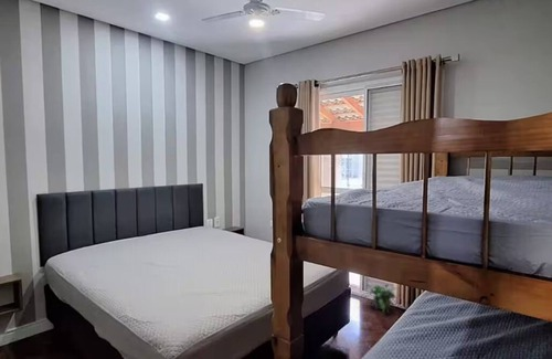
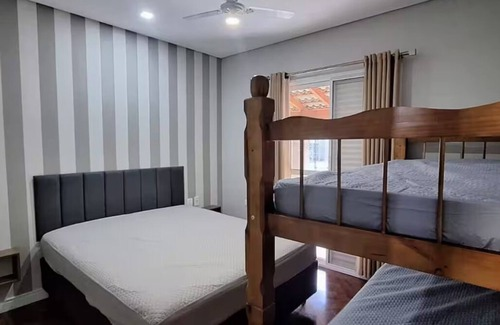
- potted plant (379, 295)
